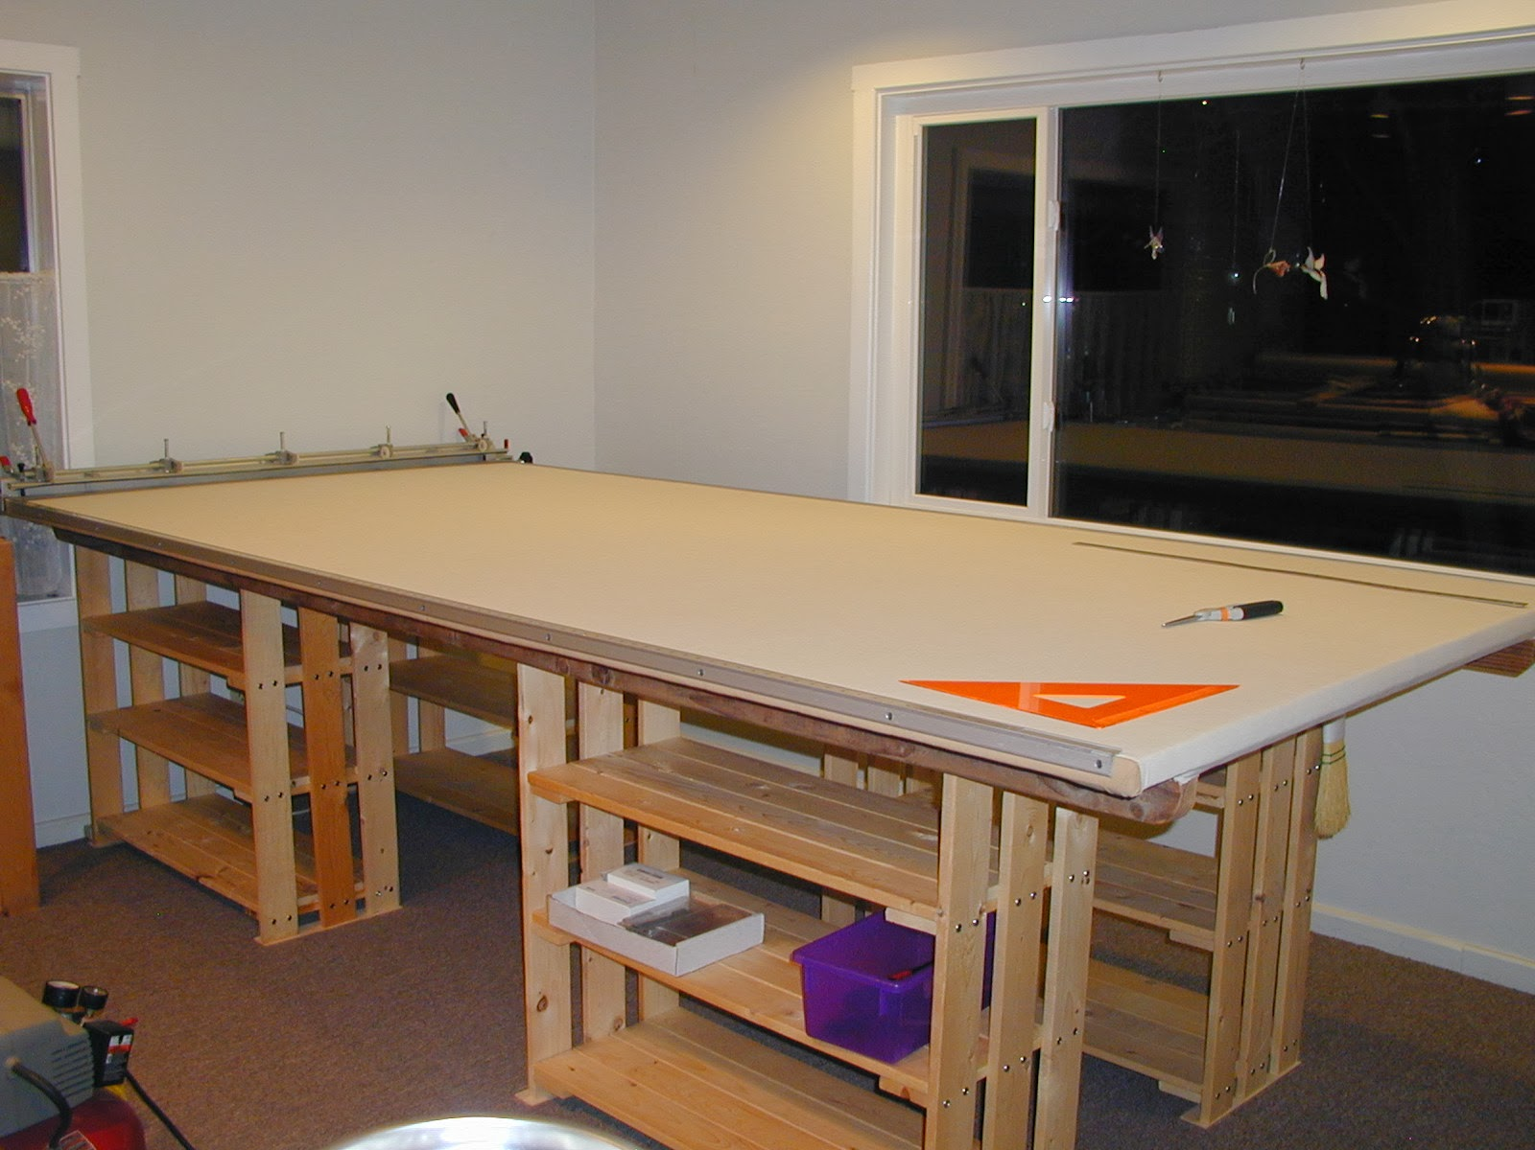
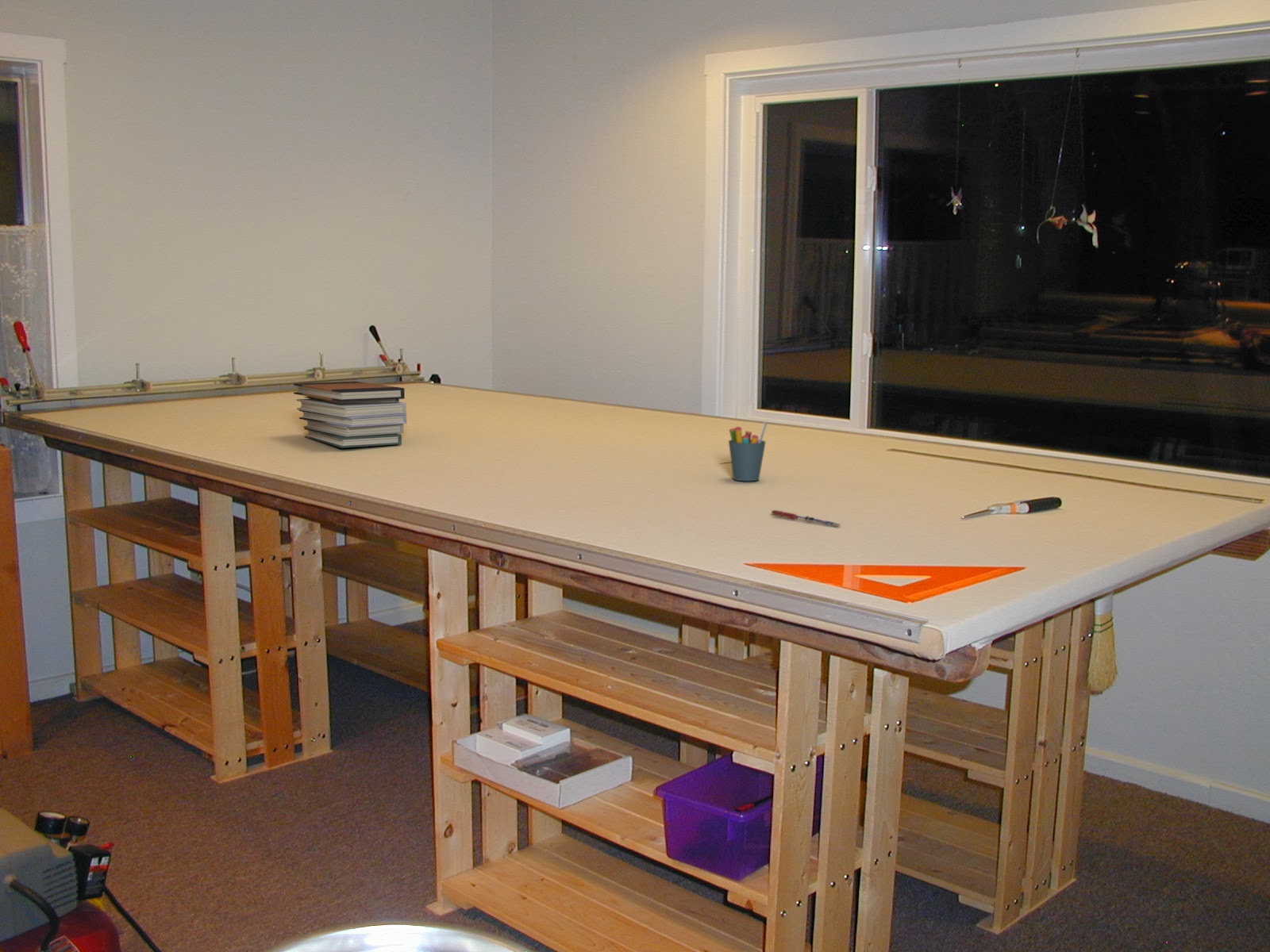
+ pen (805, 517)
+ book stack (350, 413)
+ pen holder (746, 450)
